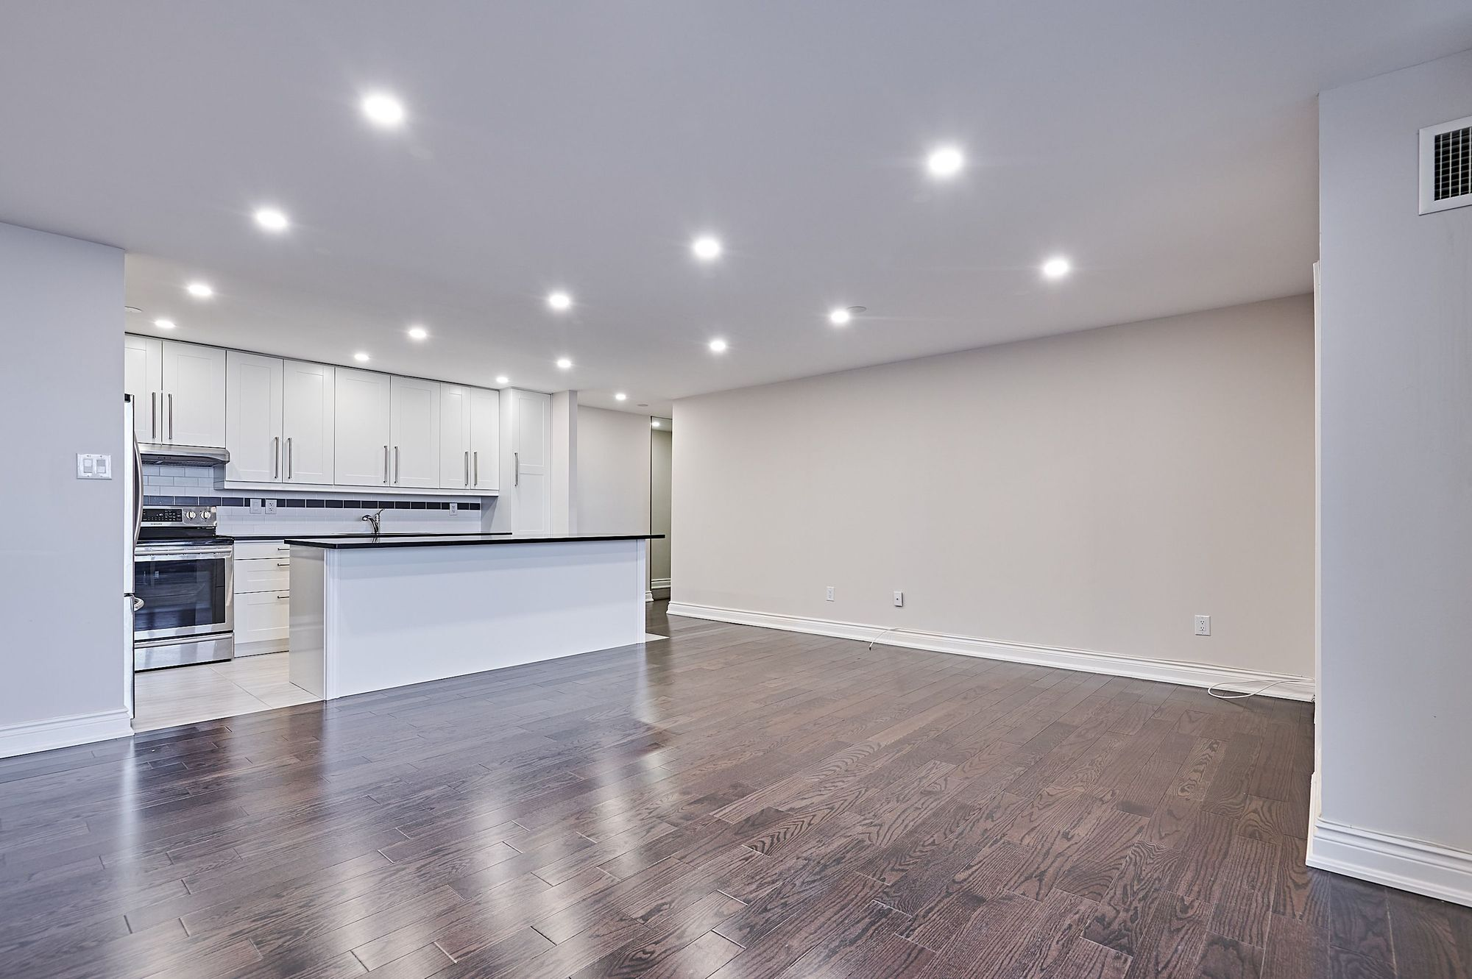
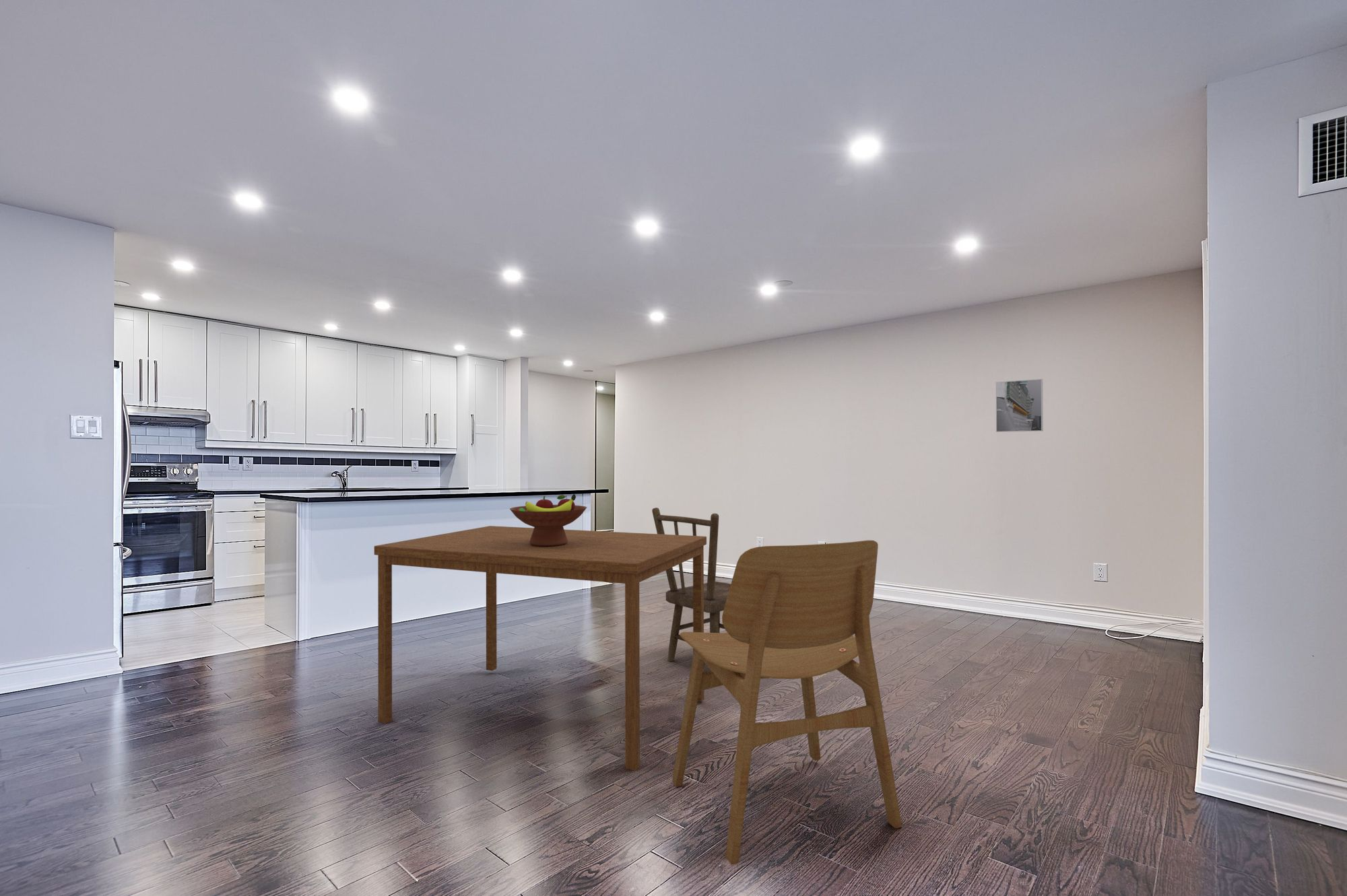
+ dining chair (779, 668)
+ dining table (555, 578)
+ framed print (1018, 406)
+ dining chair (711, 584)
+ fruit bowl (548, 518)
